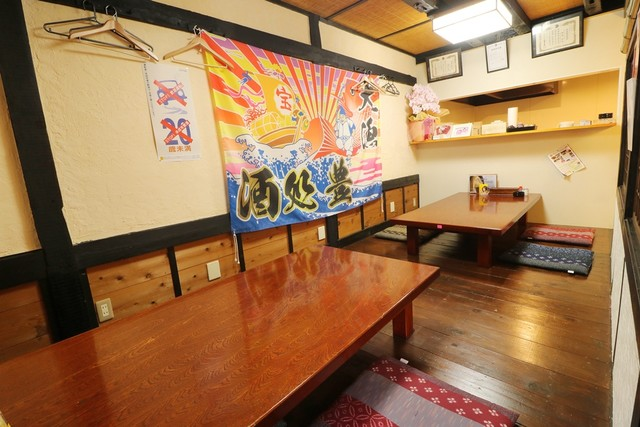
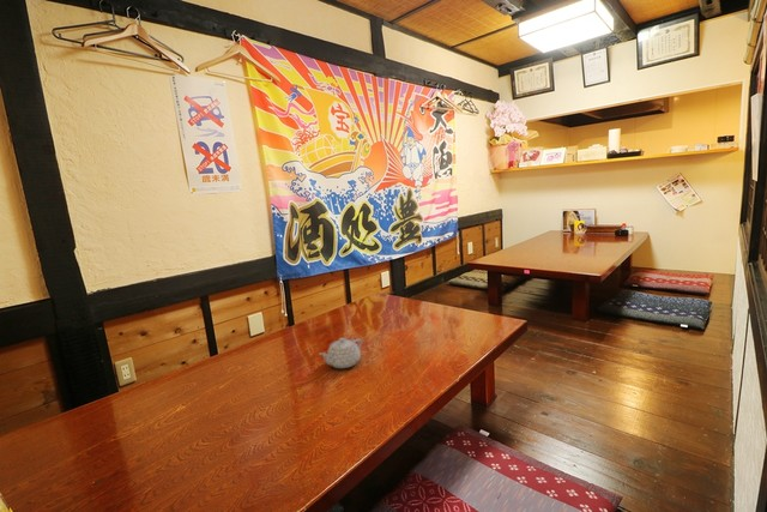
+ teapot (342, 351)
